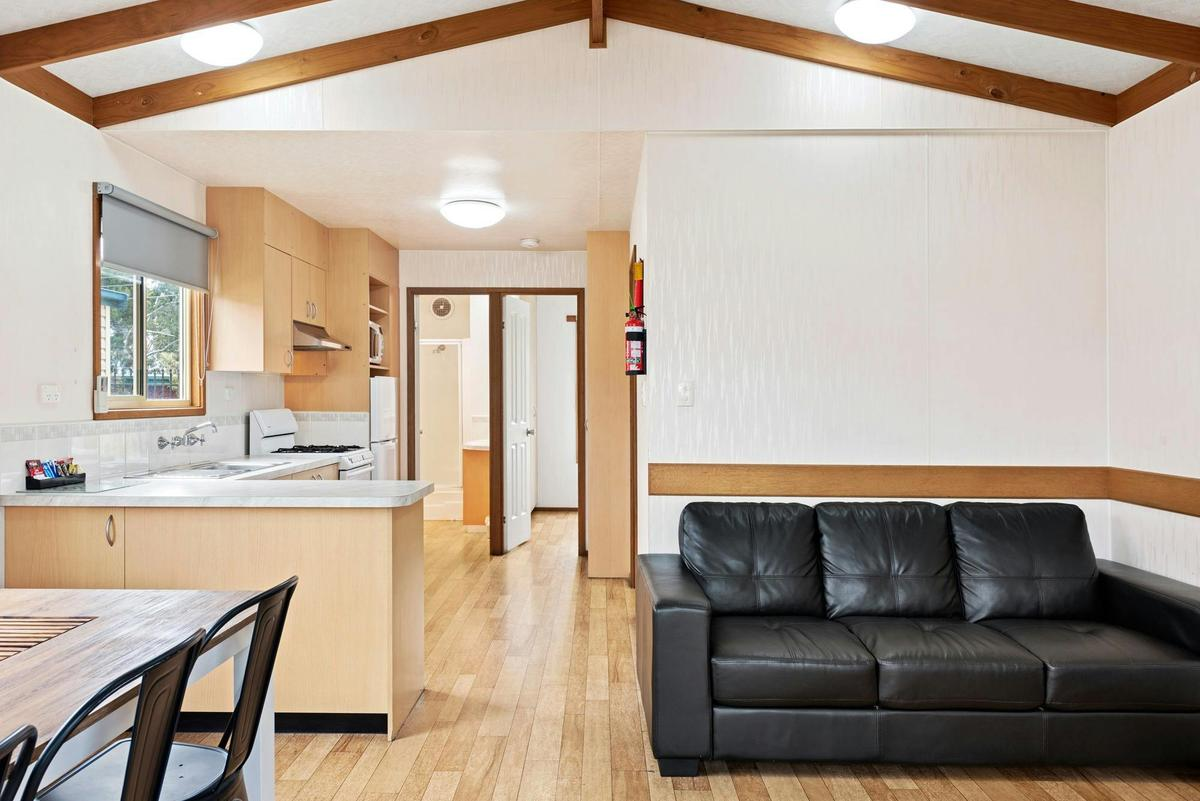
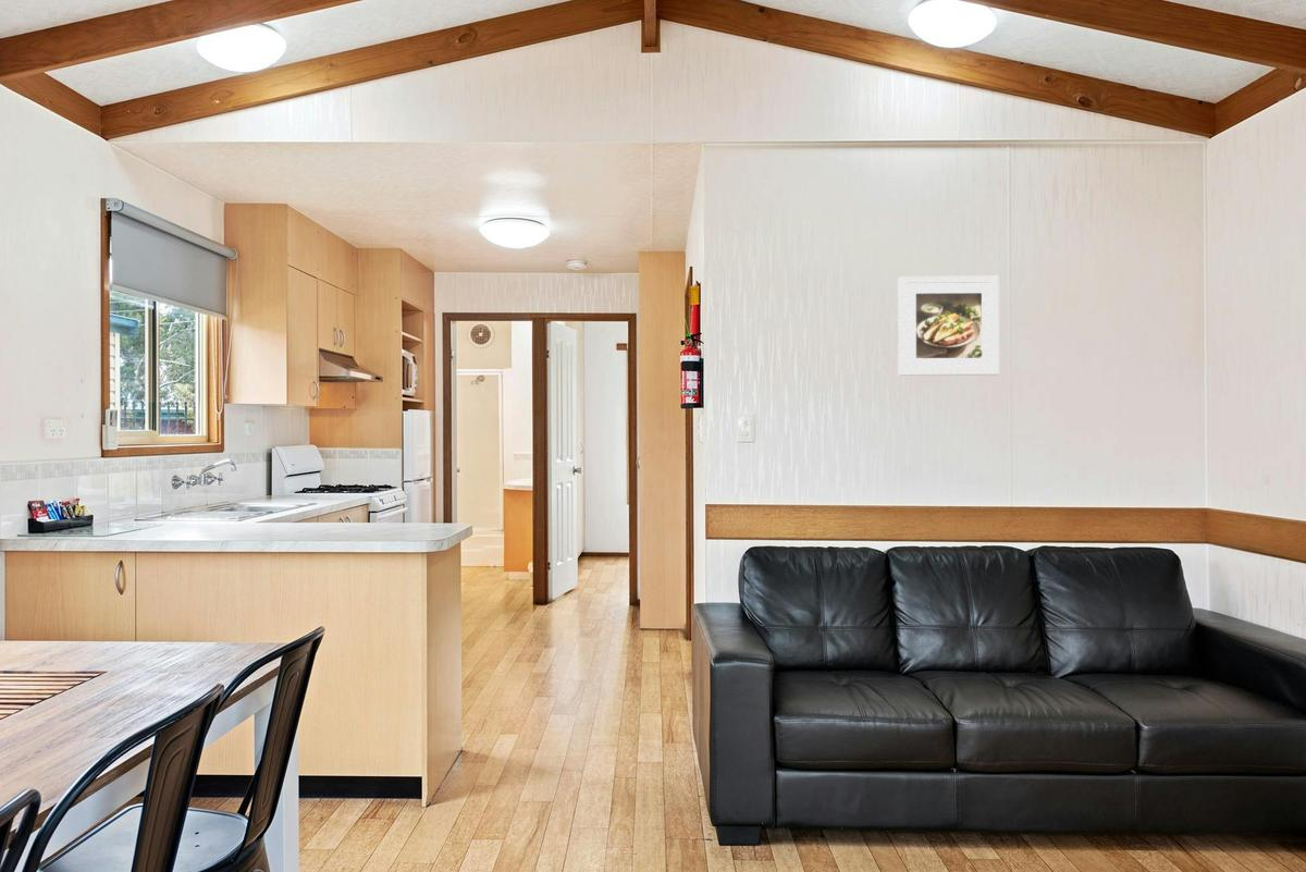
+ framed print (948, 326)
